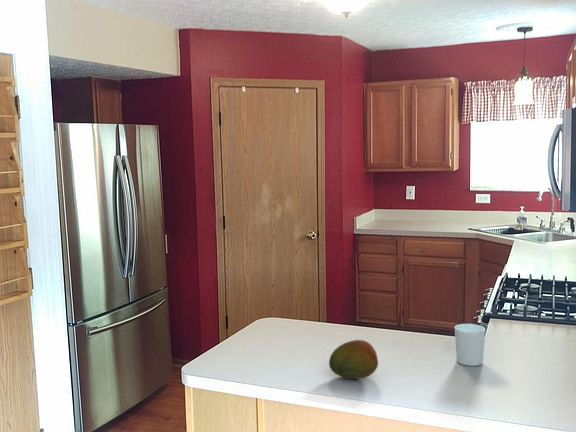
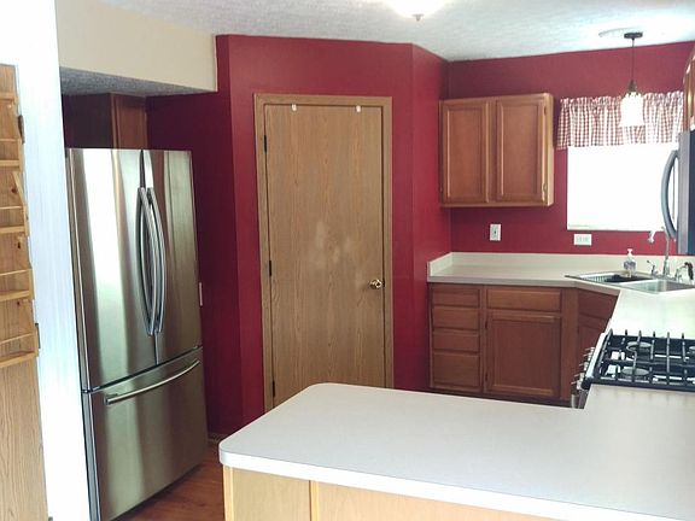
- fruit (353, 359)
- cup (469, 344)
